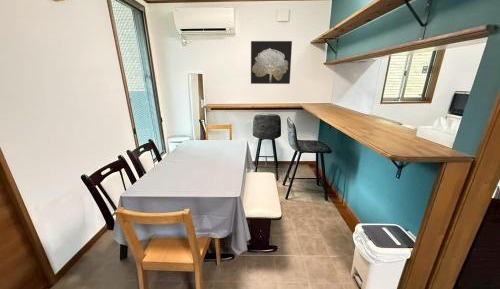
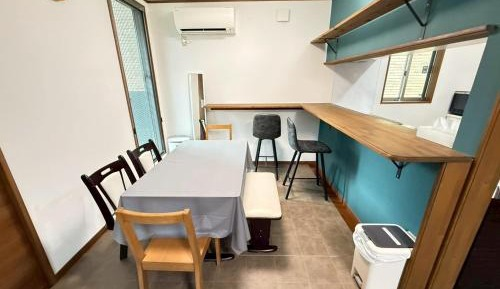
- wall art (270, 63)
